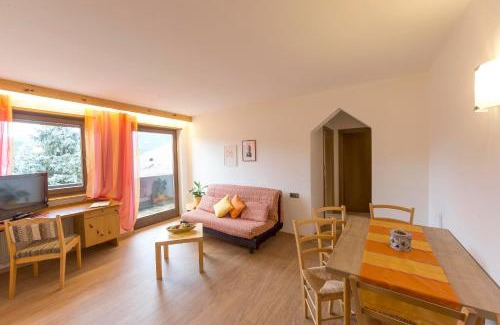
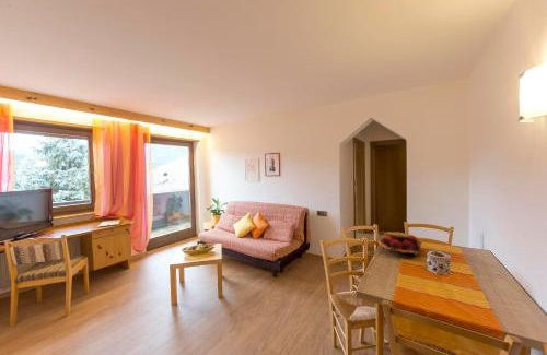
+ fruit basket (399, 242)
